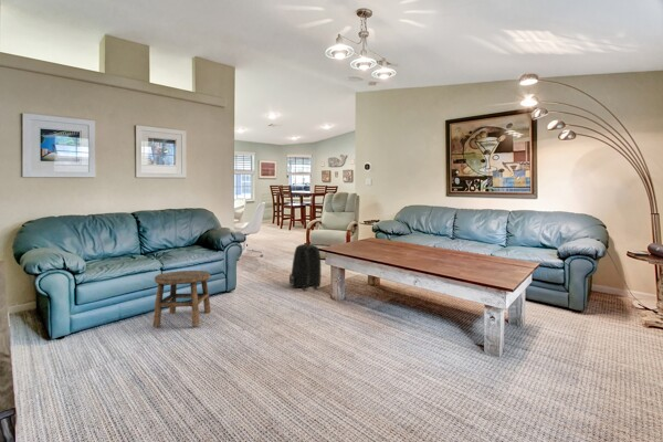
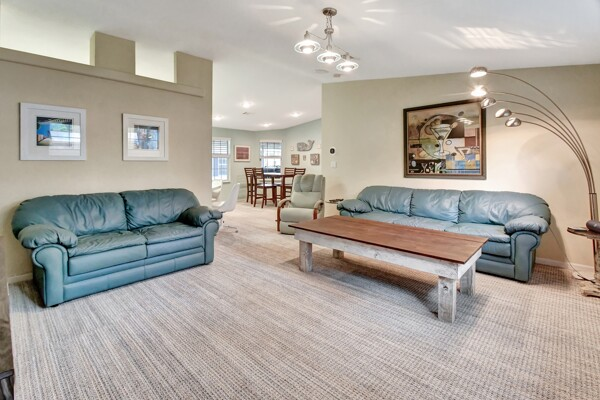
- stool (182, 296)
- backpack (307, 265)
